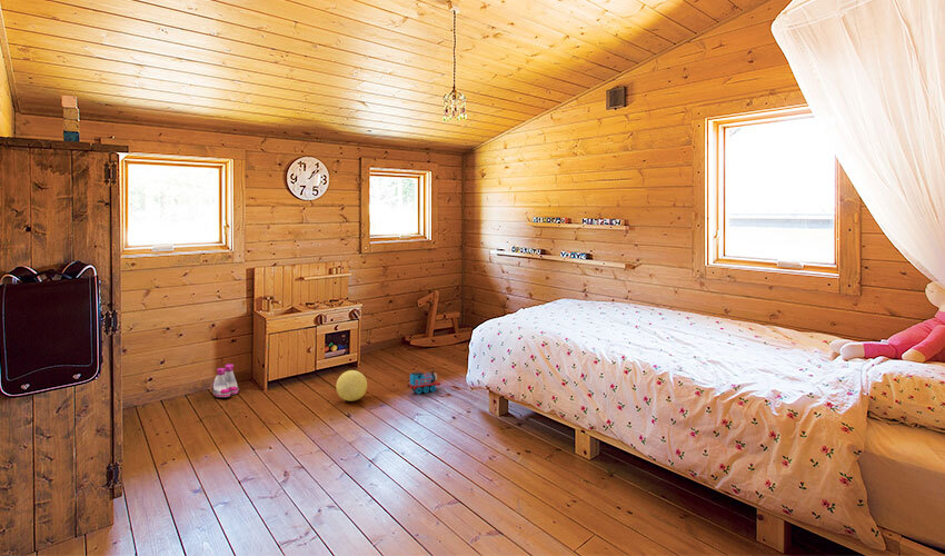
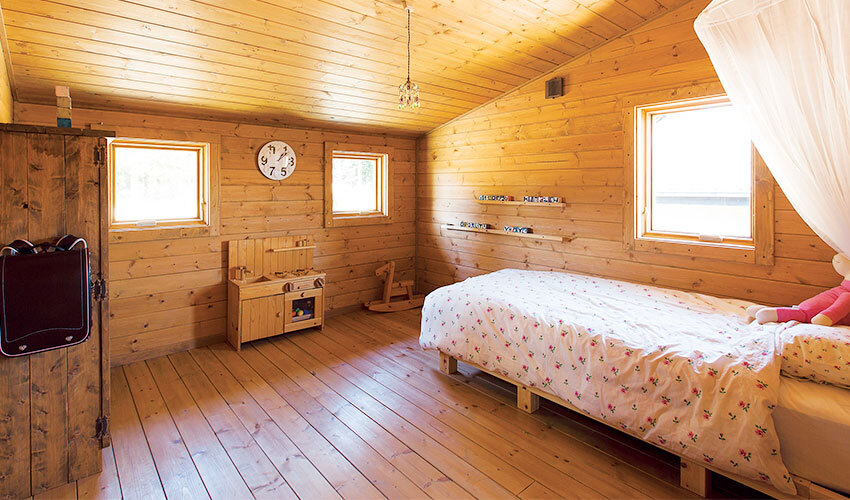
- boots (226, 379)
- decorative ball (351, 385)
- toy train (424, 381)
